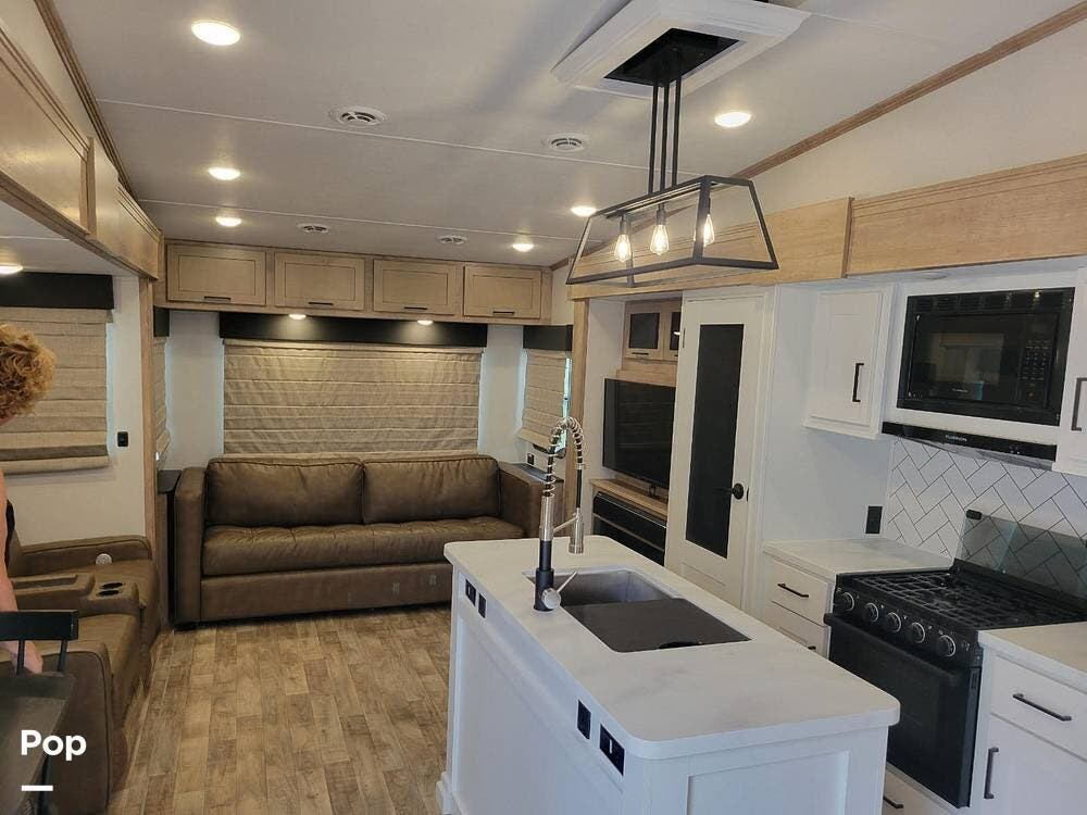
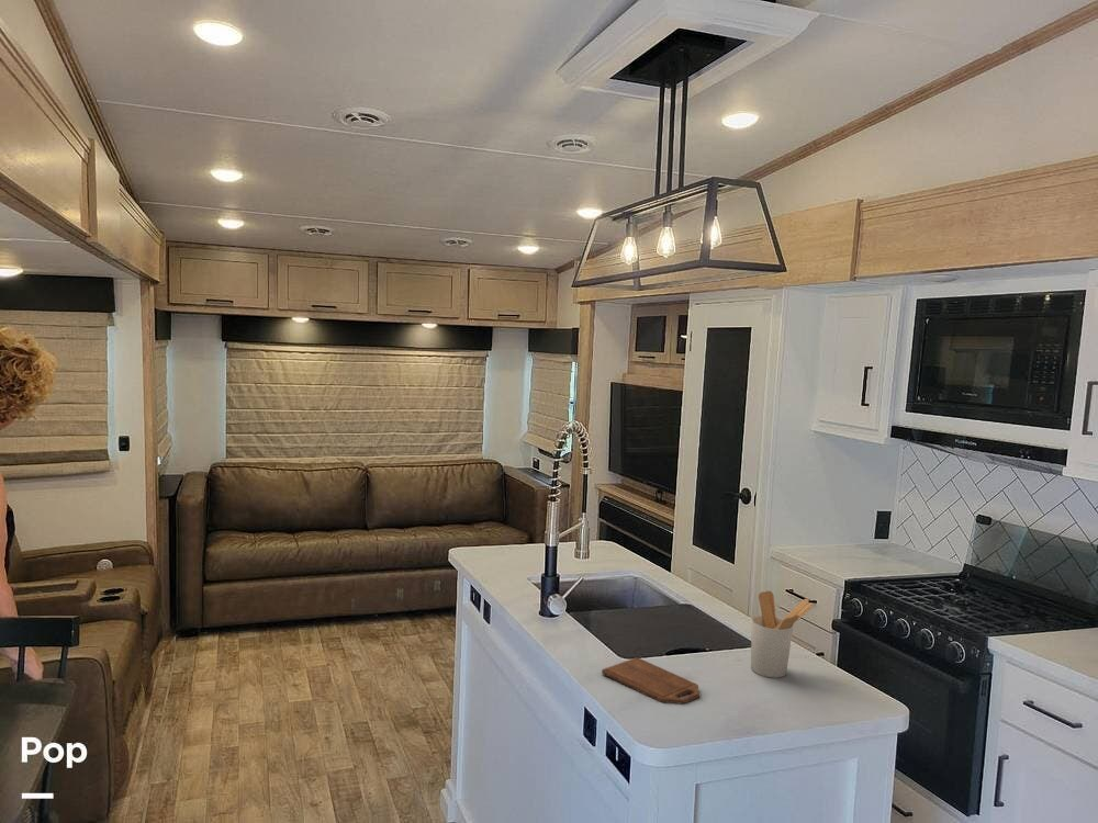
+ utensil holder (781, 634)
+ cutting board (653, 680)
